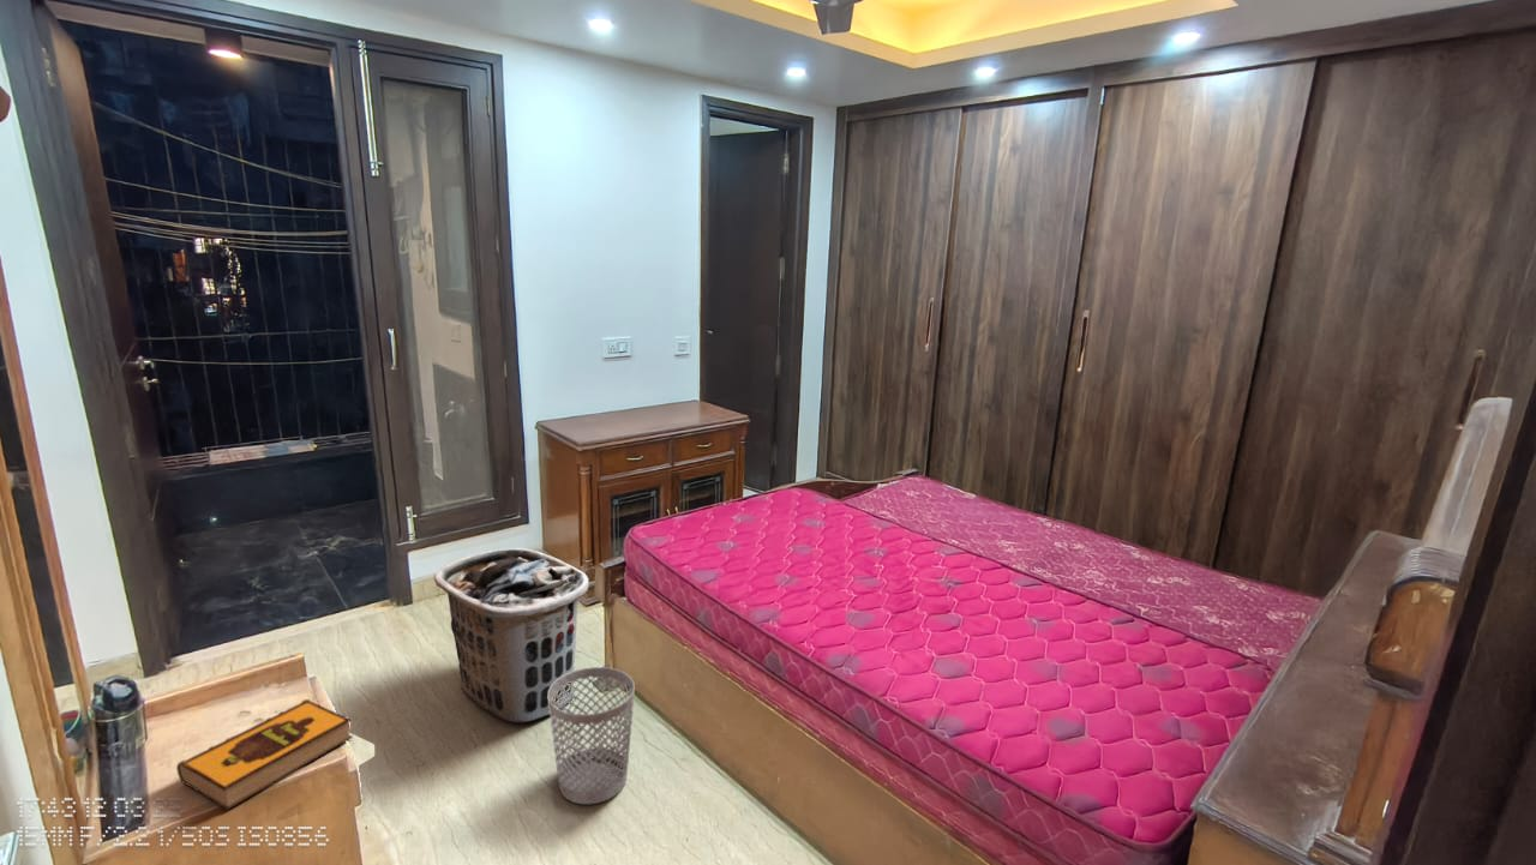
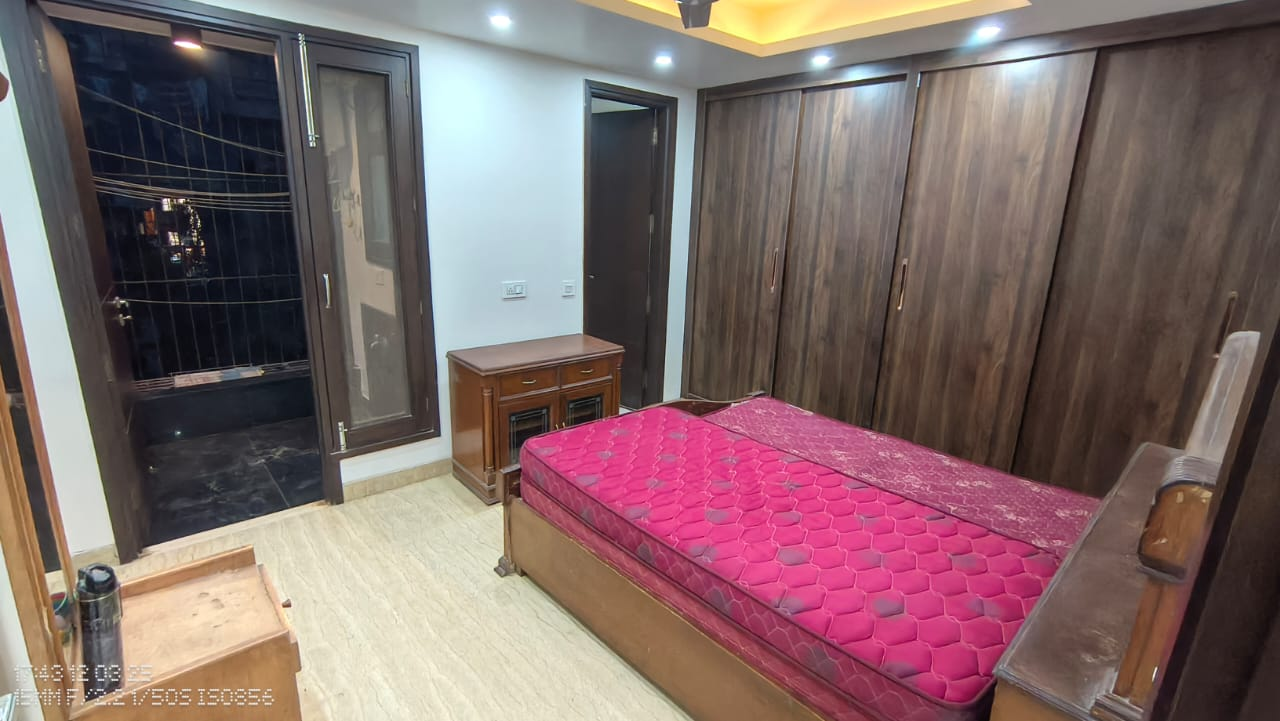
- wastebasket (592, 735)
- hardback book (268, 747)
- clothes hamper (514, 623)
